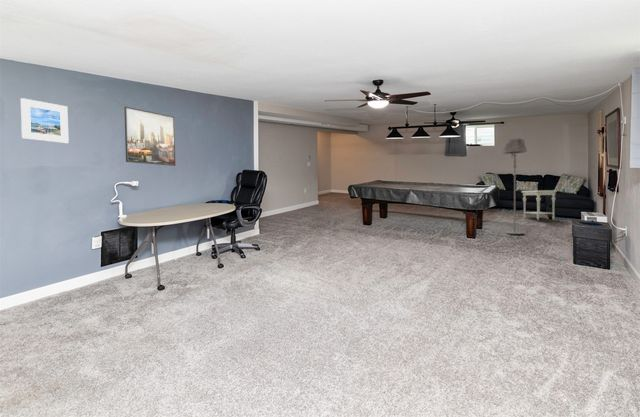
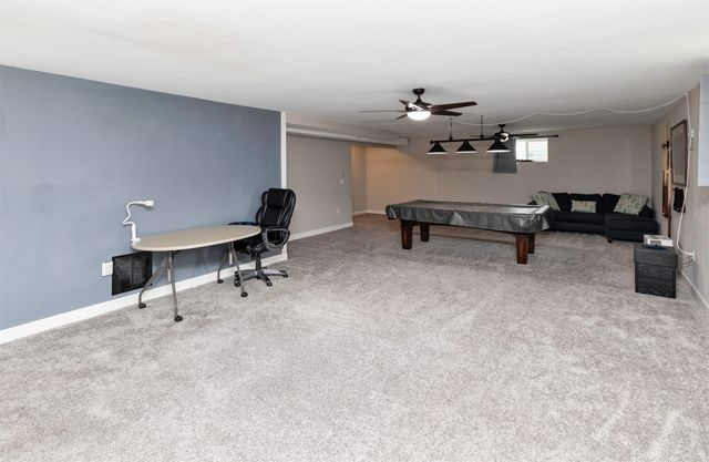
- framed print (151, 138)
- side table (538, 205)
- floor lamp (514, 186)
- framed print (45, 121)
